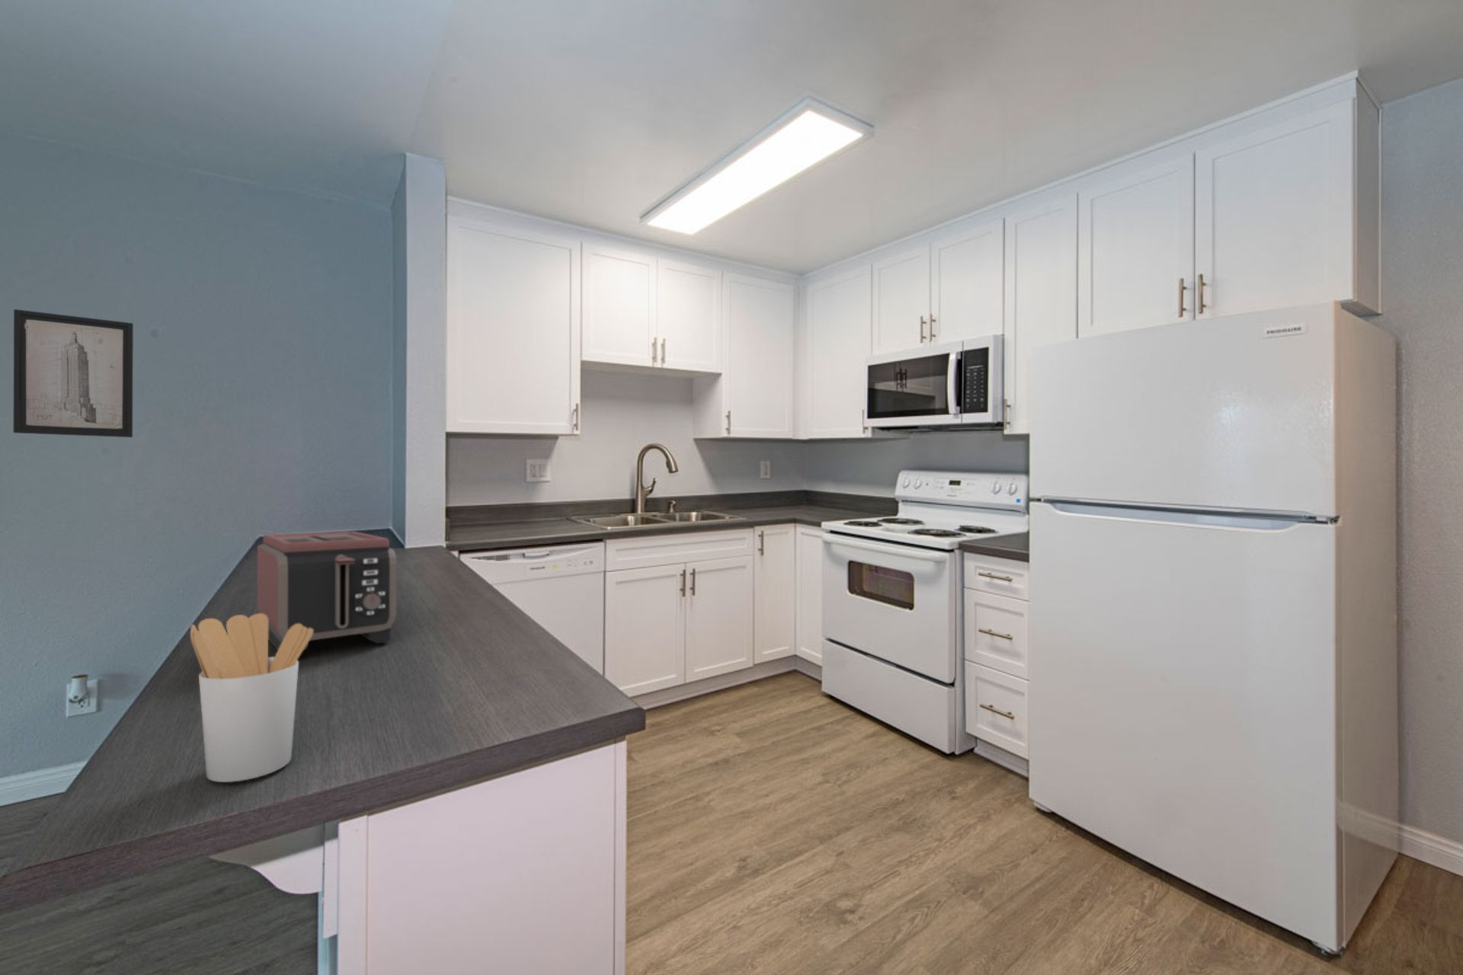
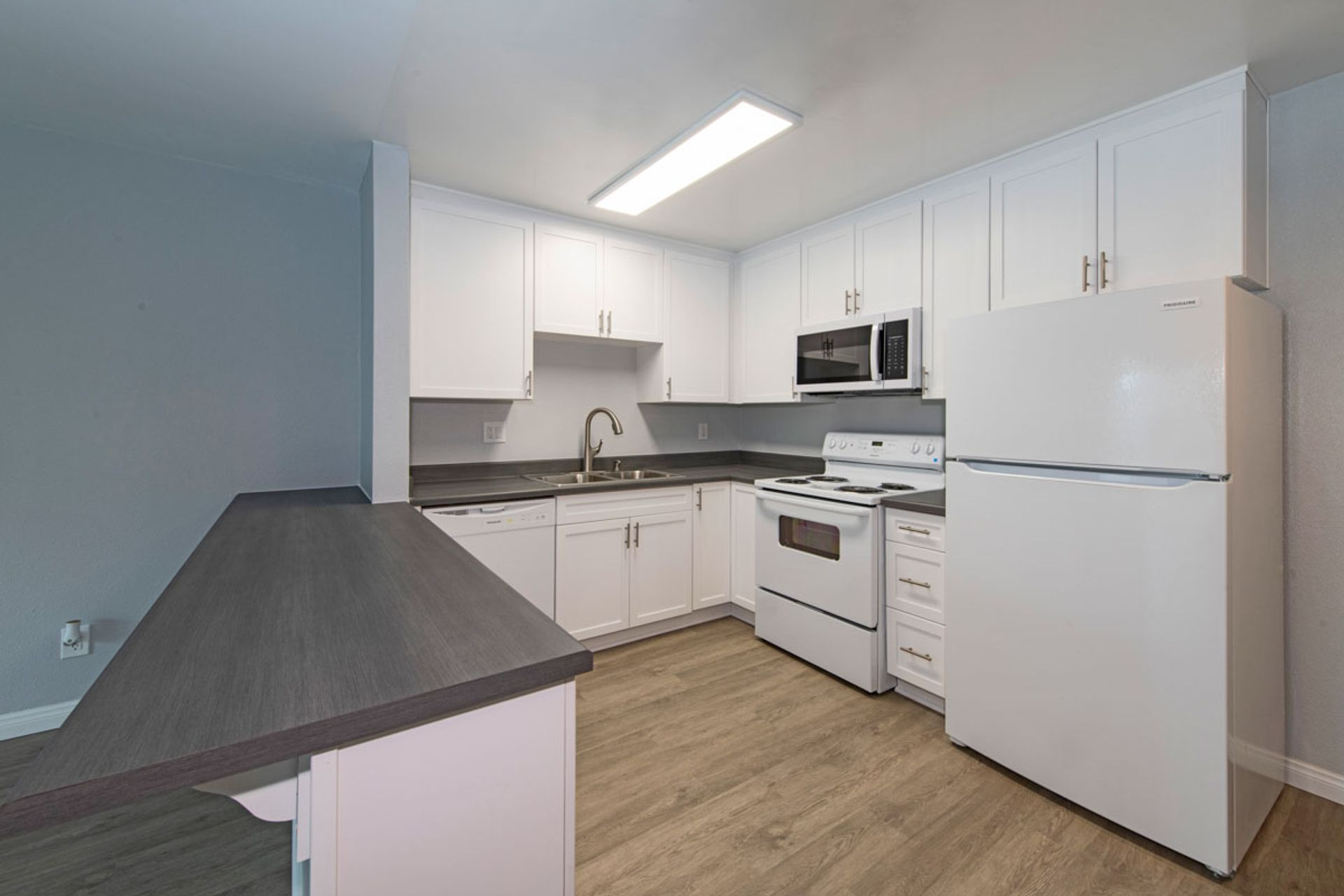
- toaster (325, 588)
- wall art (75, 375)
- utensil holder (244, 688)
